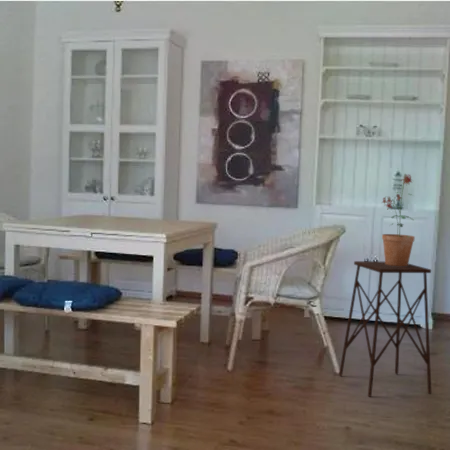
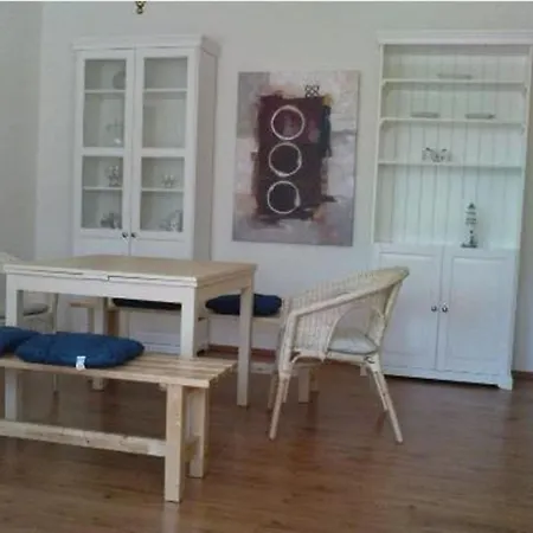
- potted plant (396, 216)
- side table (385, 326)
